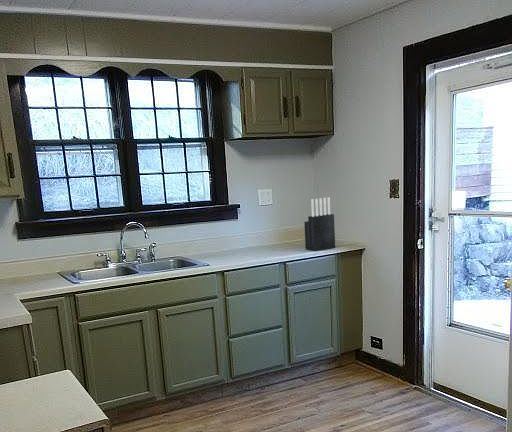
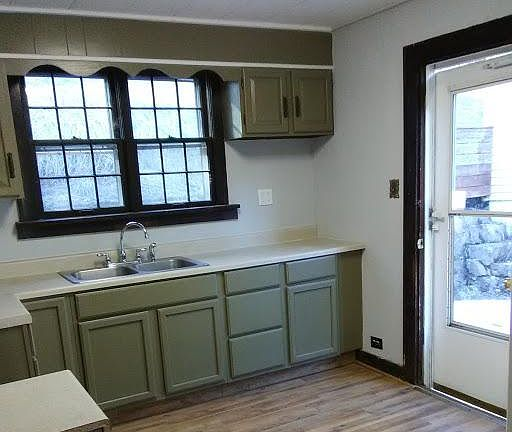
- knife block (318, 223)
